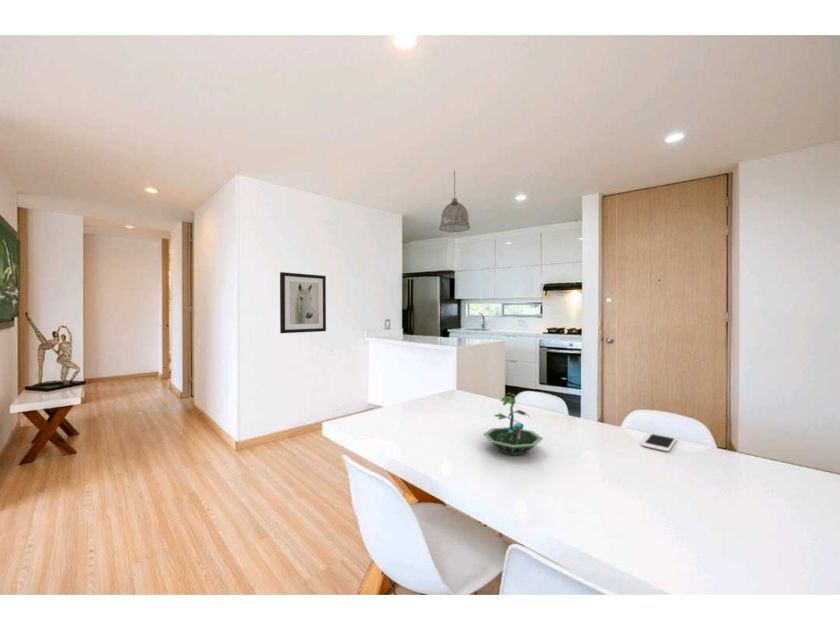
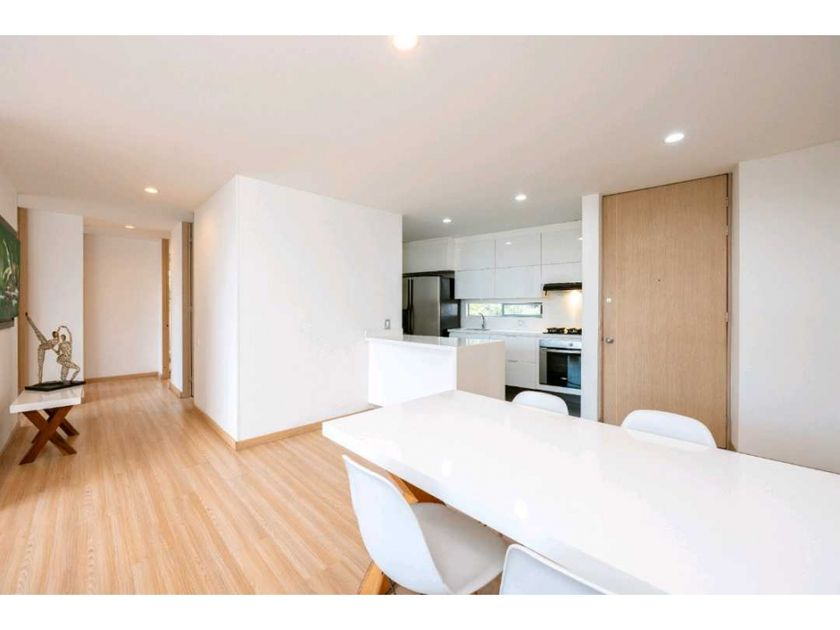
- terrarium (512, 405)
- pendant lamp (454, 199)
- wall art (304, 303)
- cell phone (659, 441)
